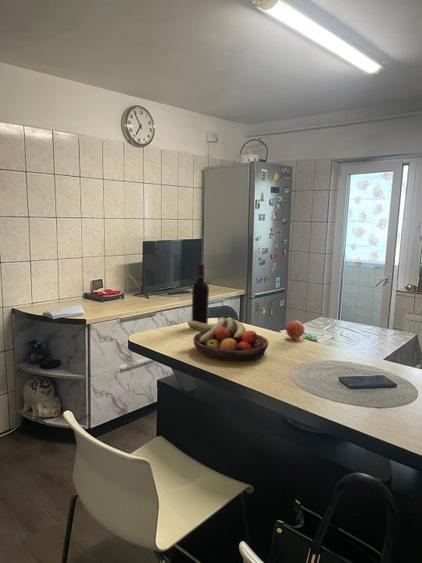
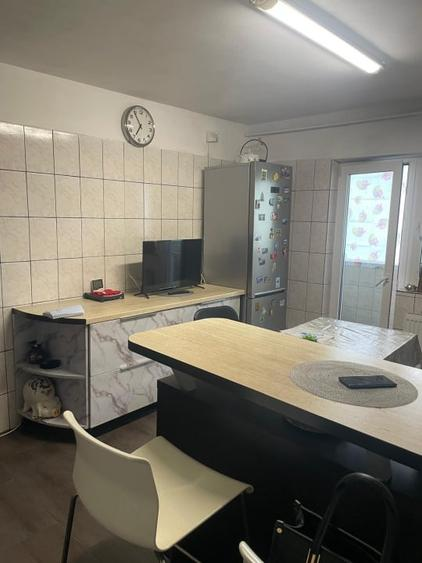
- wine bottle (200, 296)
- apple (295, 329)
- fruit bowl (230, 336)
